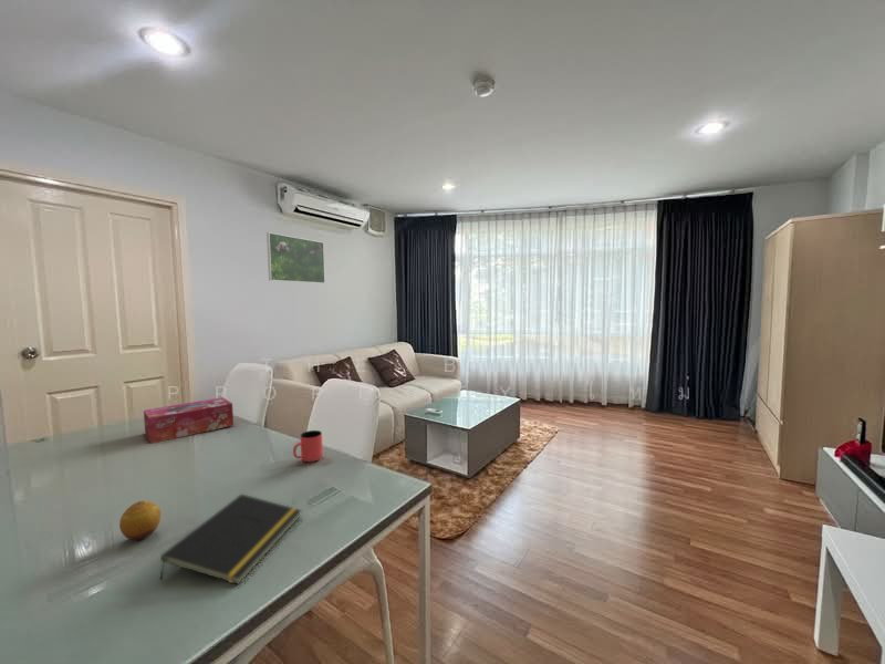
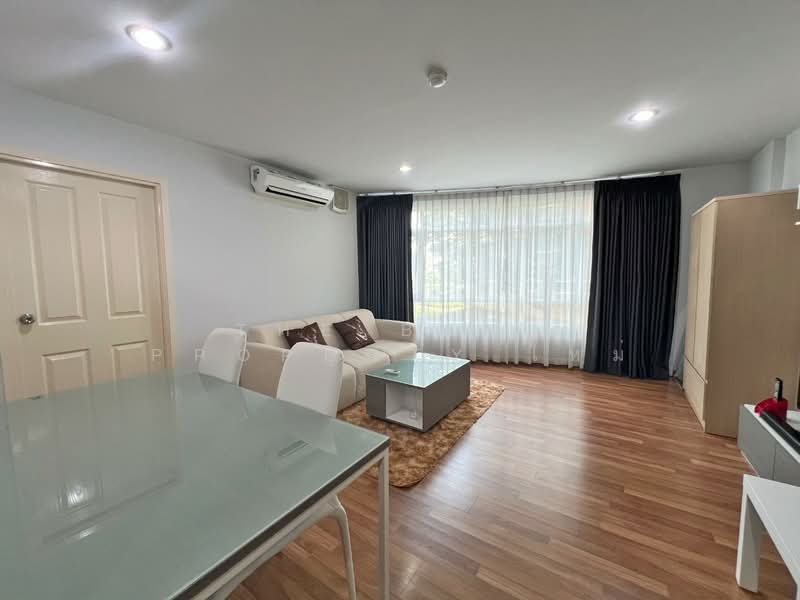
- tissue box (189, 417)
- cup (308, 447)
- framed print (298, 260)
- fruit (140, 519)
- notepad (240, 532)
